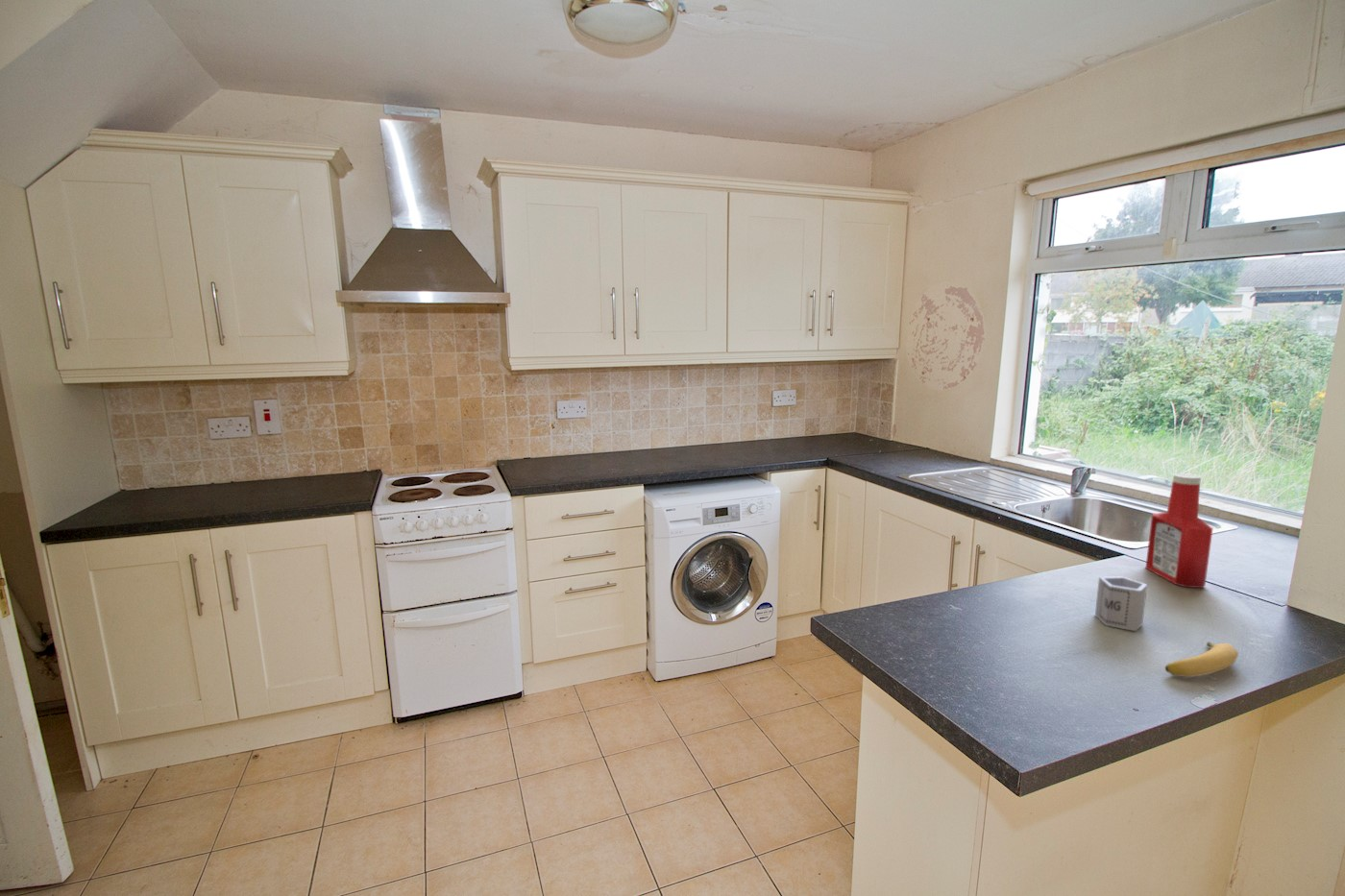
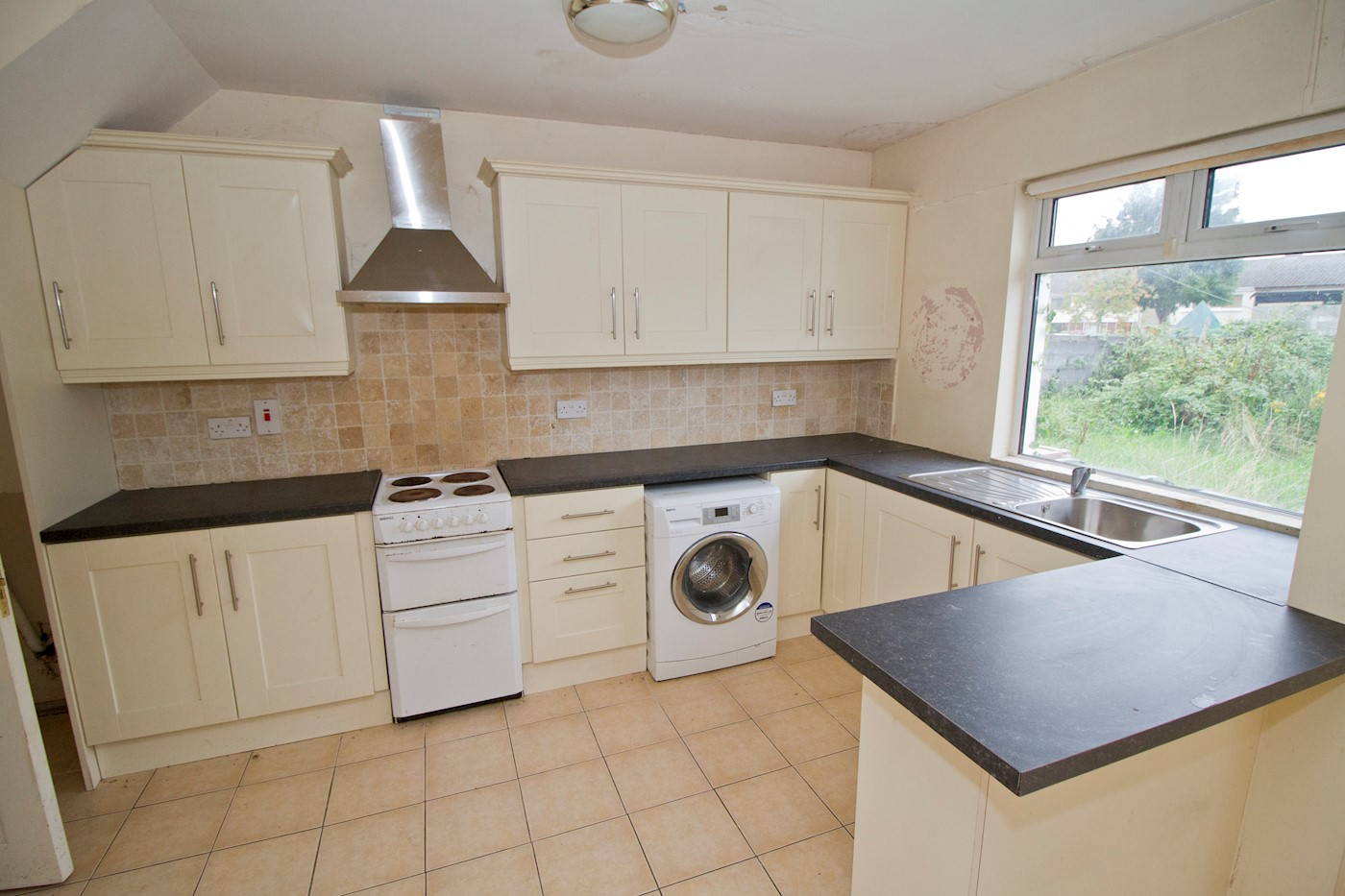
- soap bottle (1180, 526)
- cup (1123, 601)
- banana (1202, 655)
